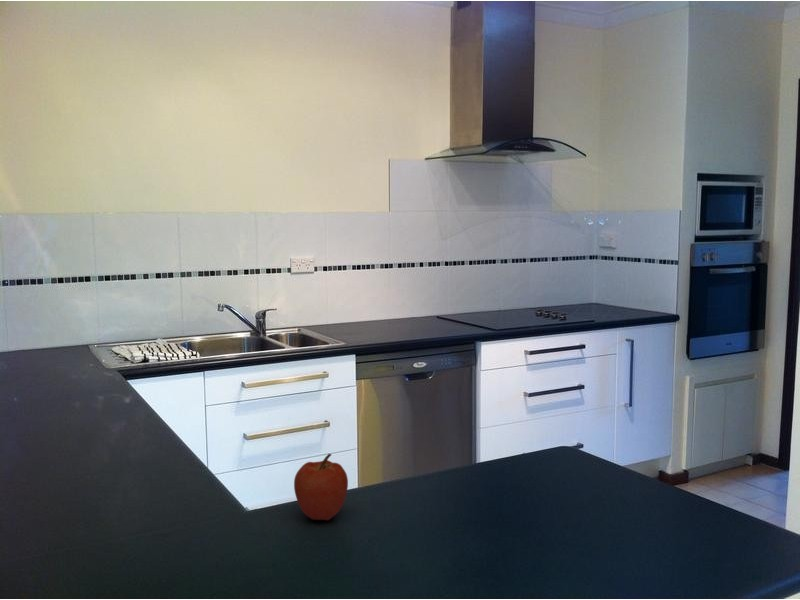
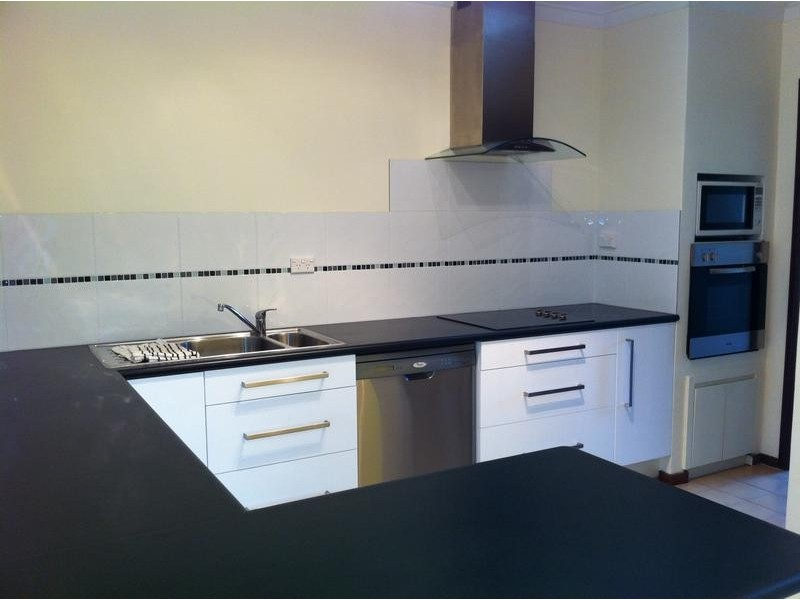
- apple (321, 485)
